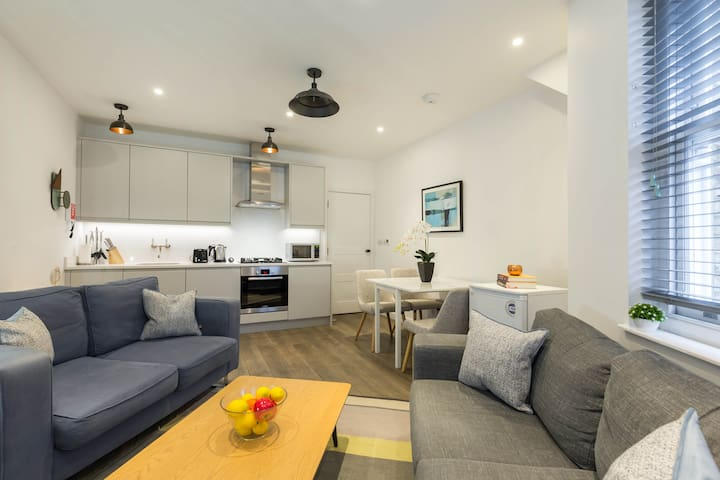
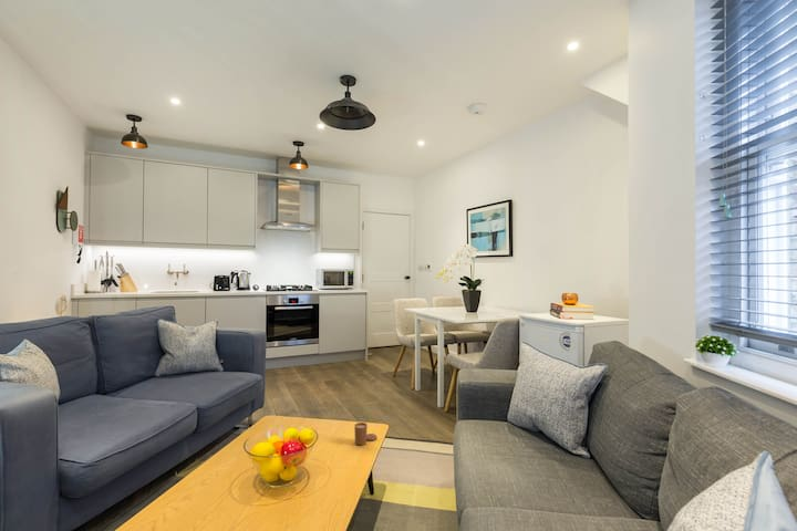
+ candle (365, 431)
